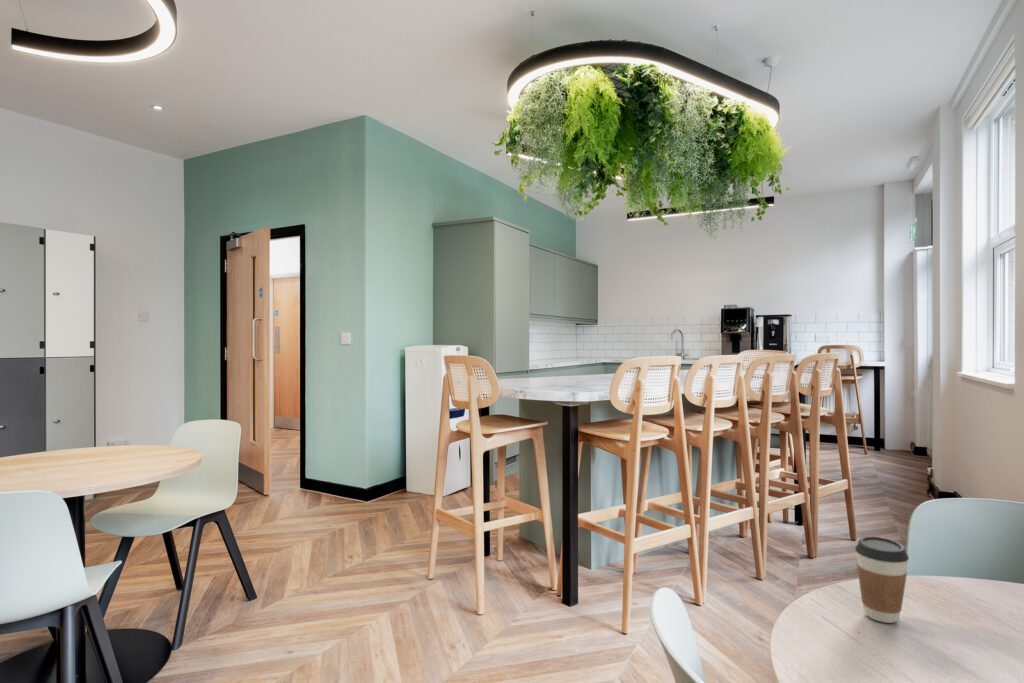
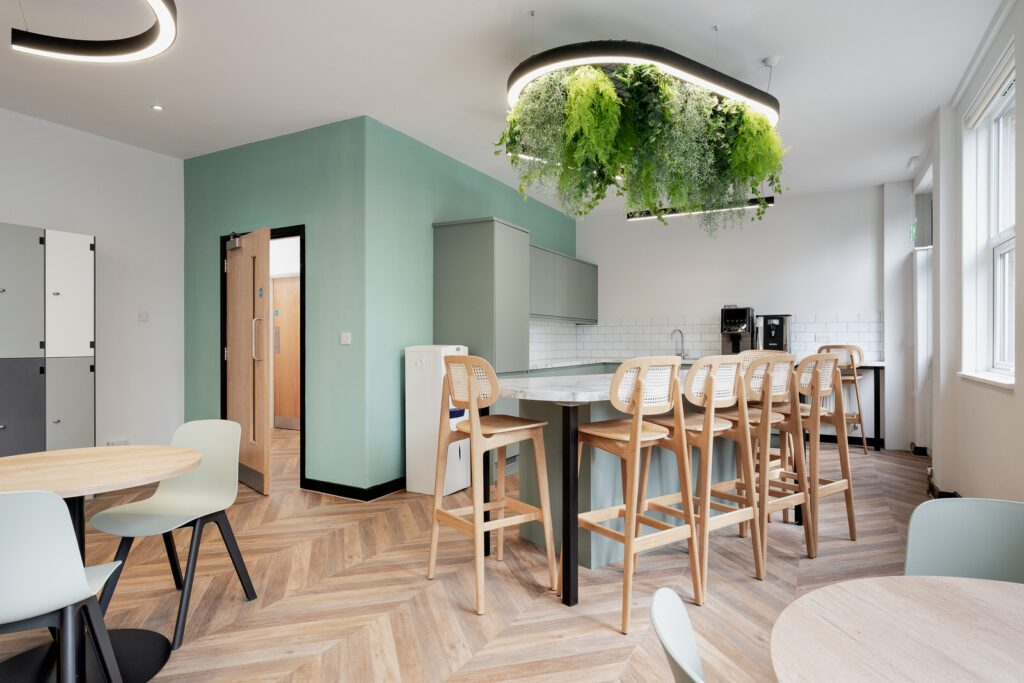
- coffee cup (881, 579)
